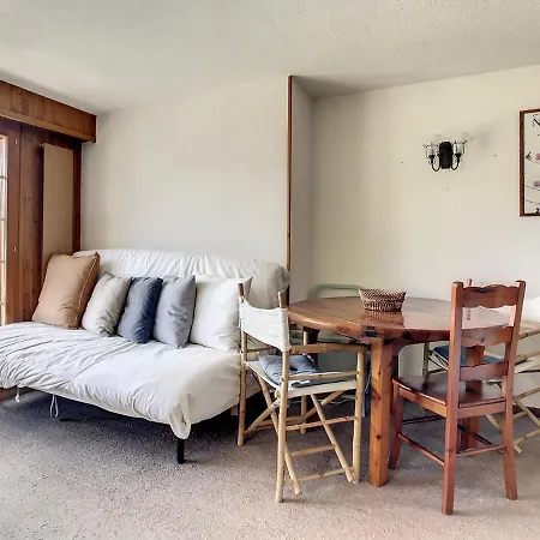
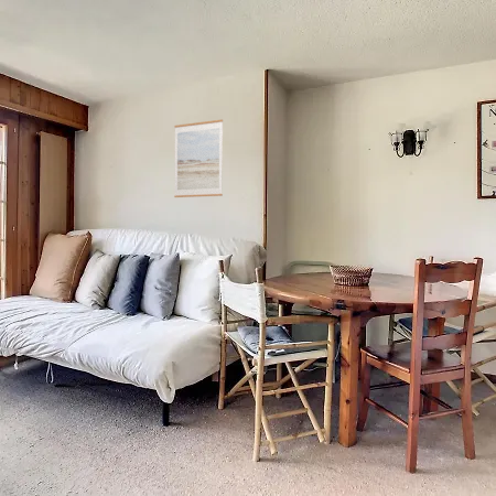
+ wall art (197, 159)
